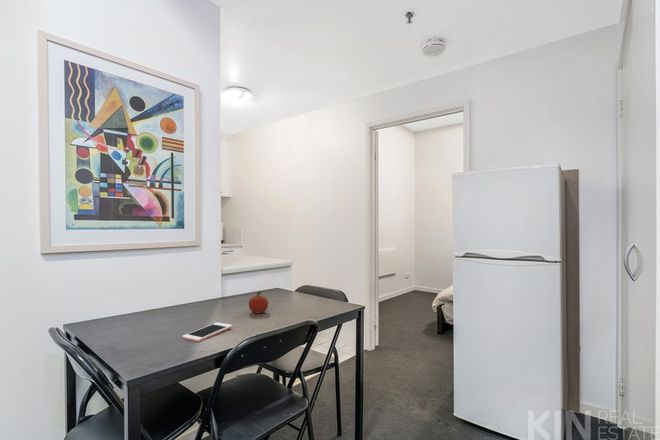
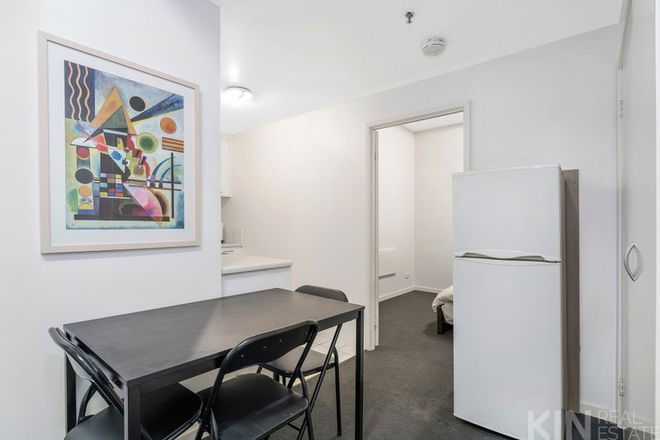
- fruit (258, 302)
- cell phone (208, 331)
